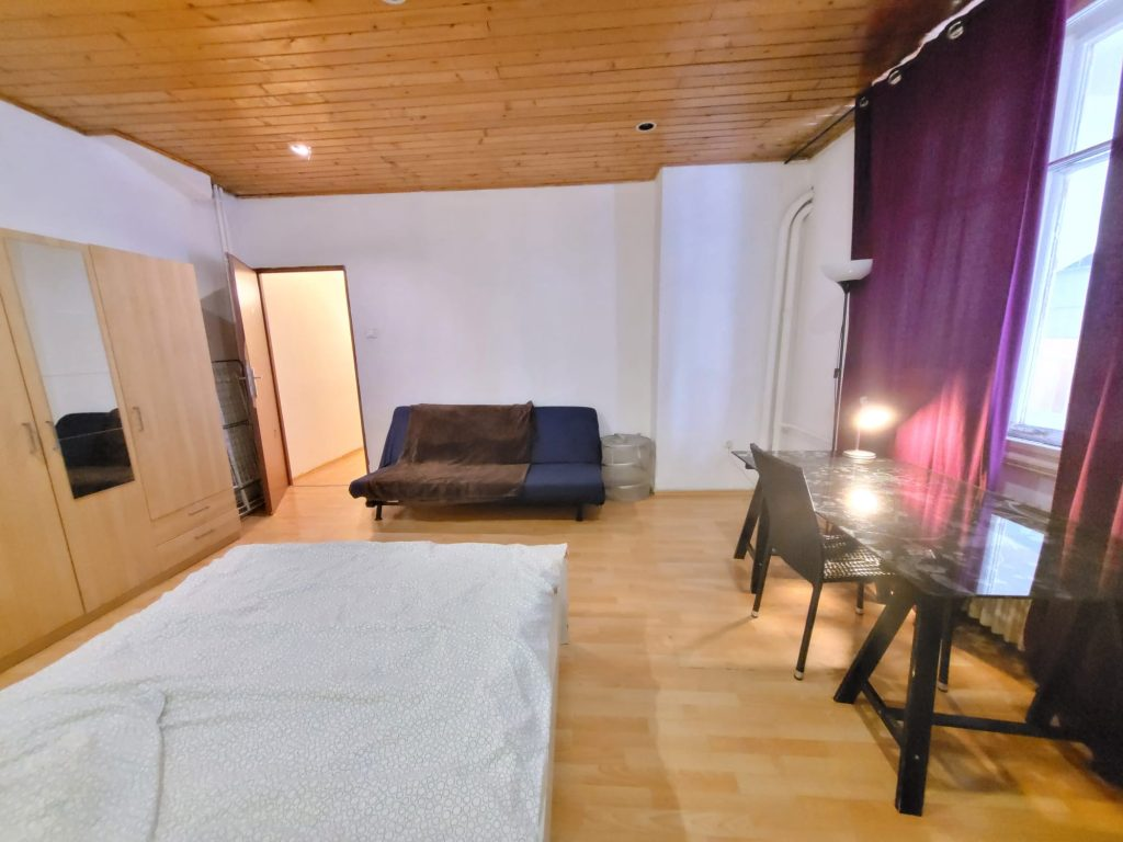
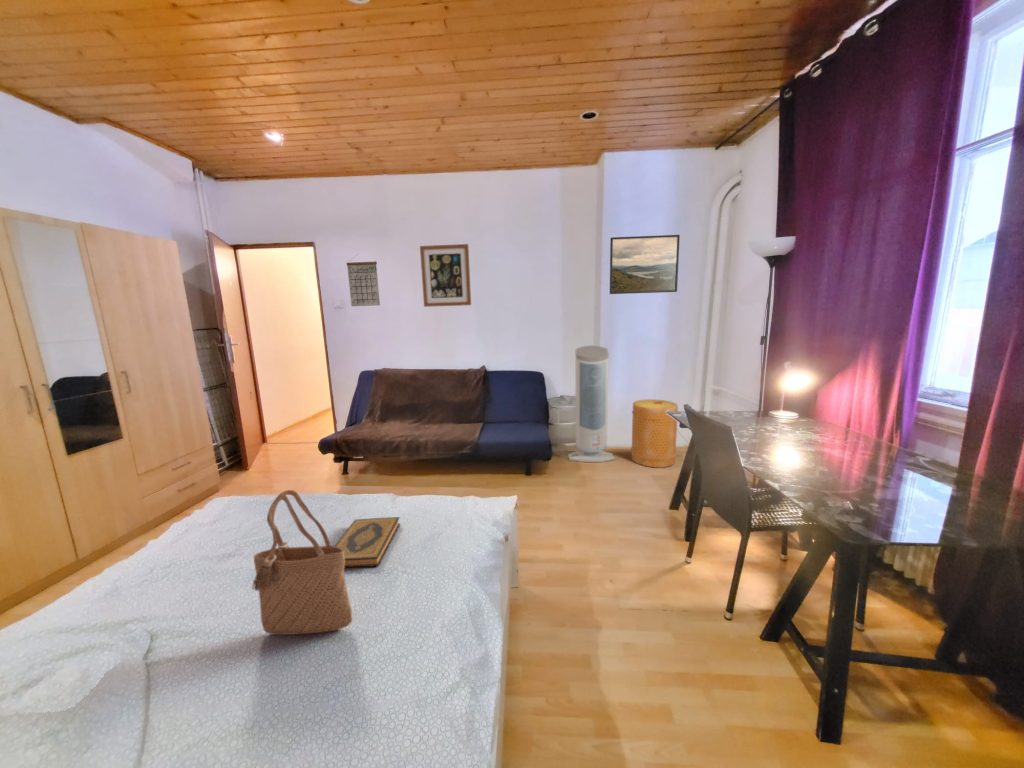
+ wall art (445, 275)
+ tote bag (299, 563)
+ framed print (643, 265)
+ hardback book (365, 540)
+ air purifier (591, 403)
+ calendar (363, 279)
+ basket (653, 432)
